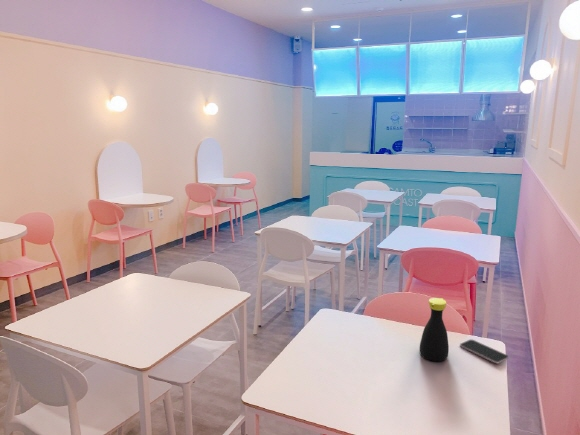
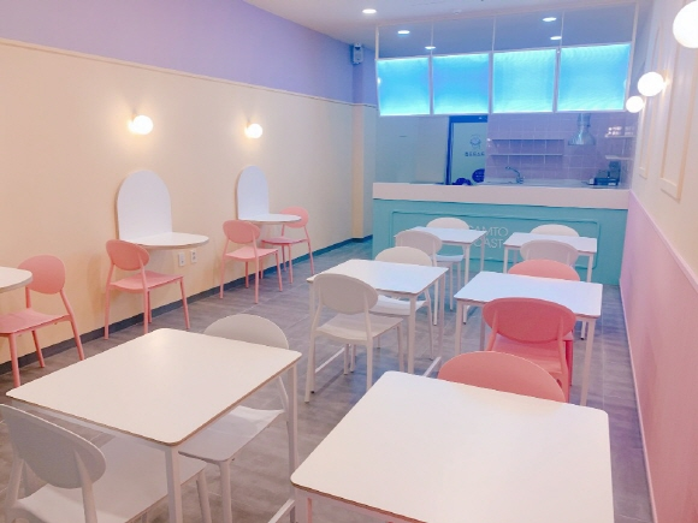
- bottle (435, 328)
- smartphone (483, 350)
